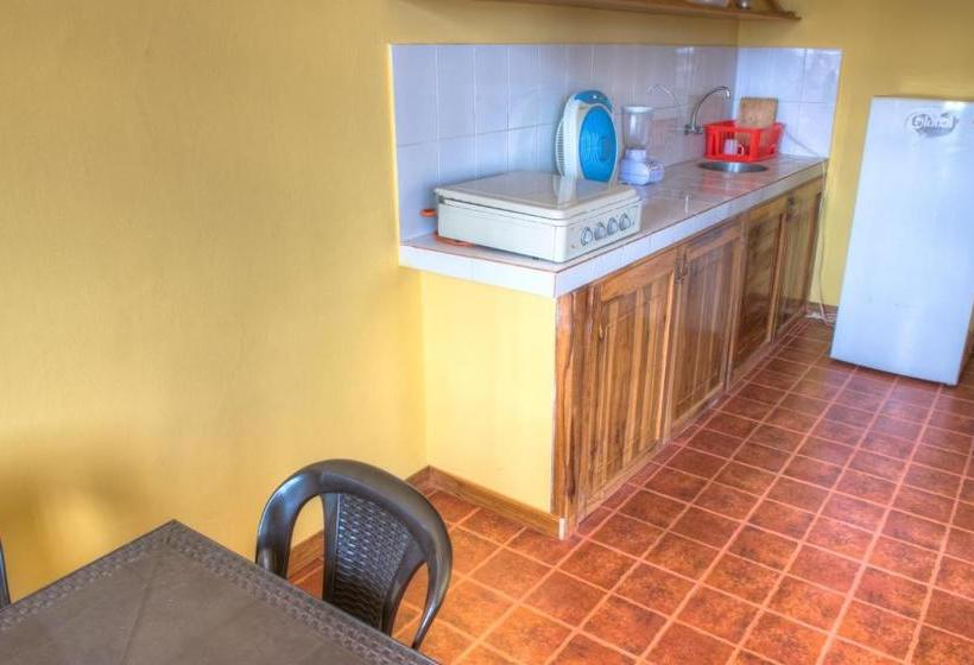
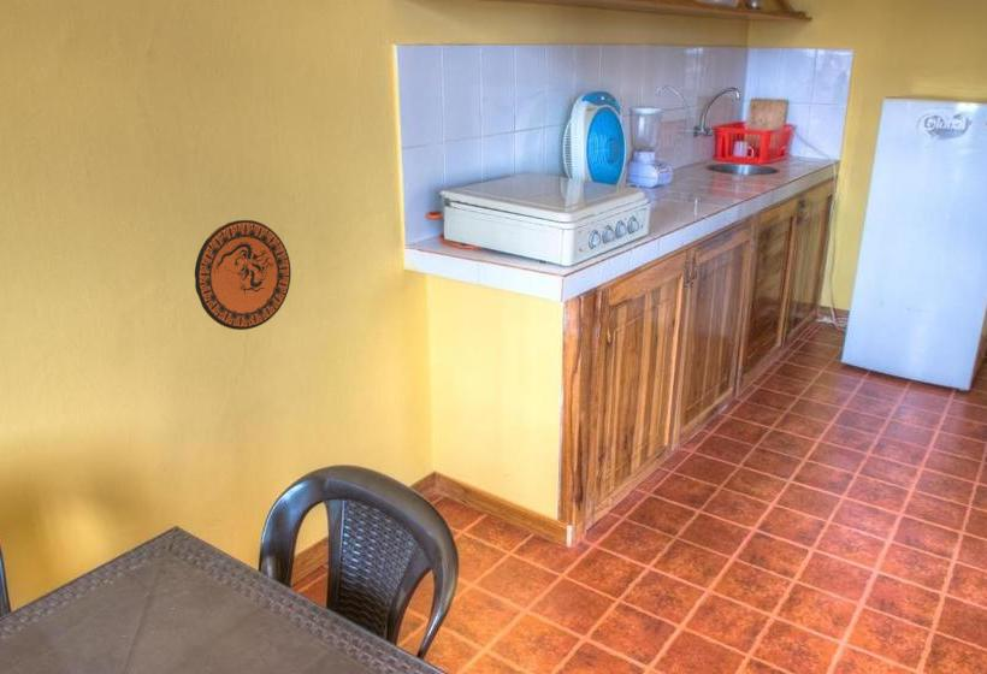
+ decorative plate (243, 274)
